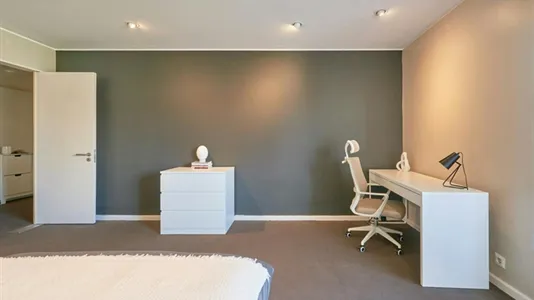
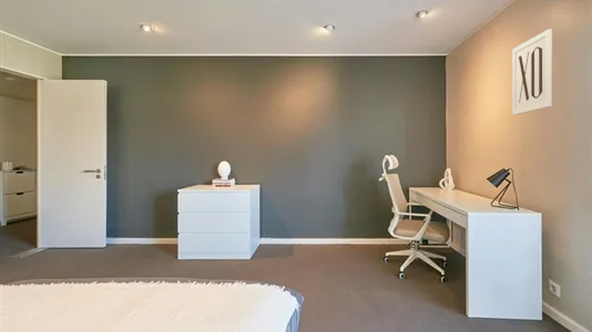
+ wall art (530, 75)
